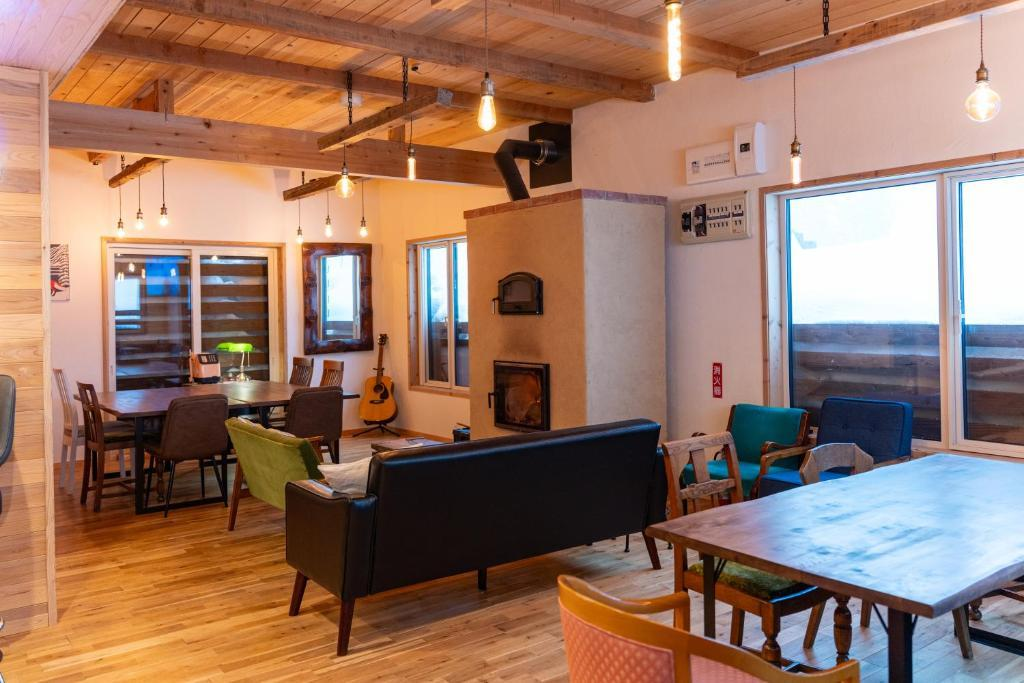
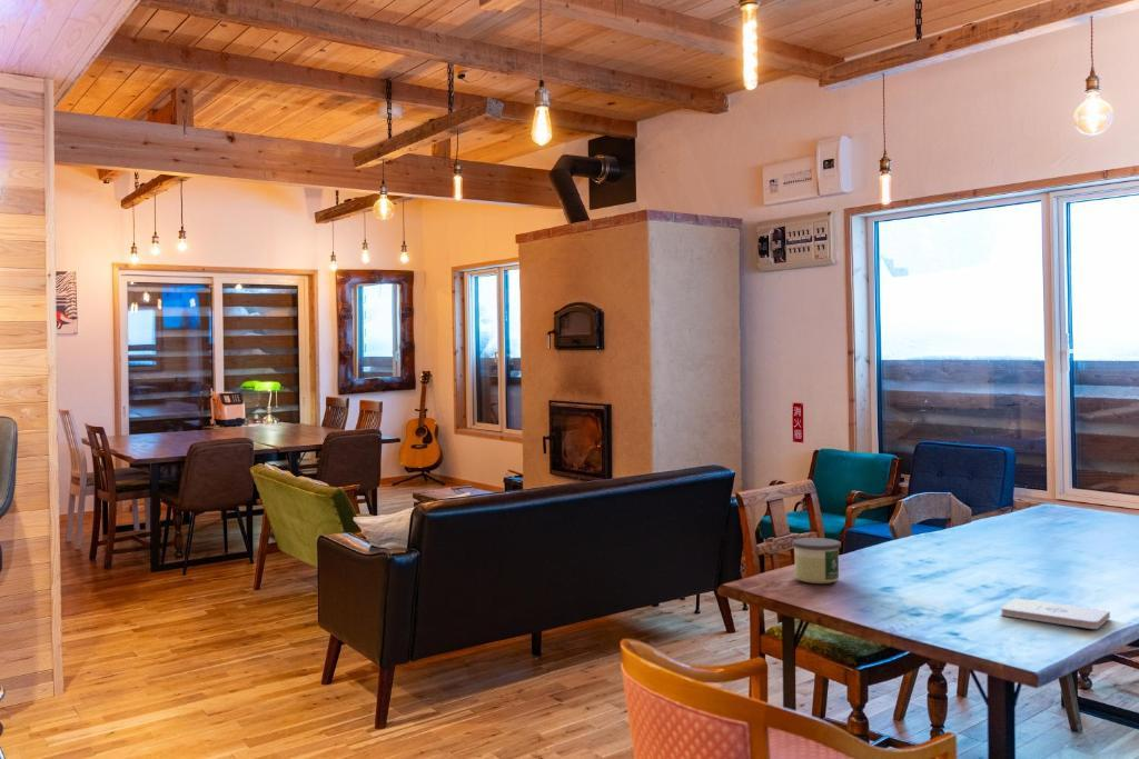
+ notepad (1053, 612)
+ candle (816, 560)
